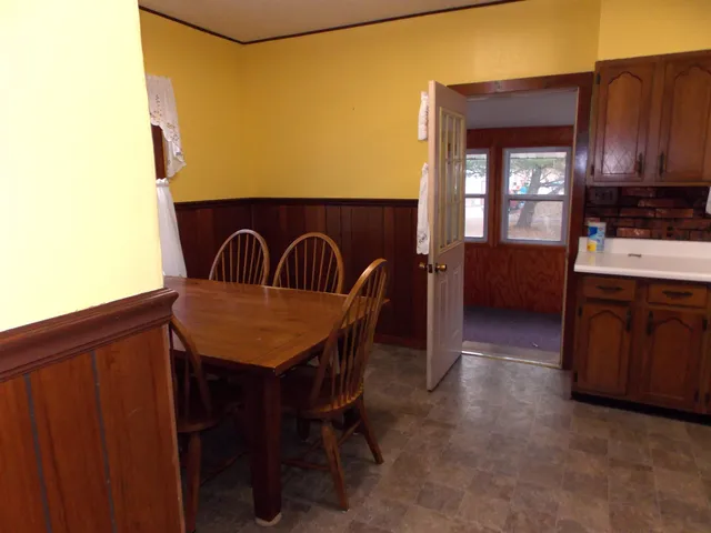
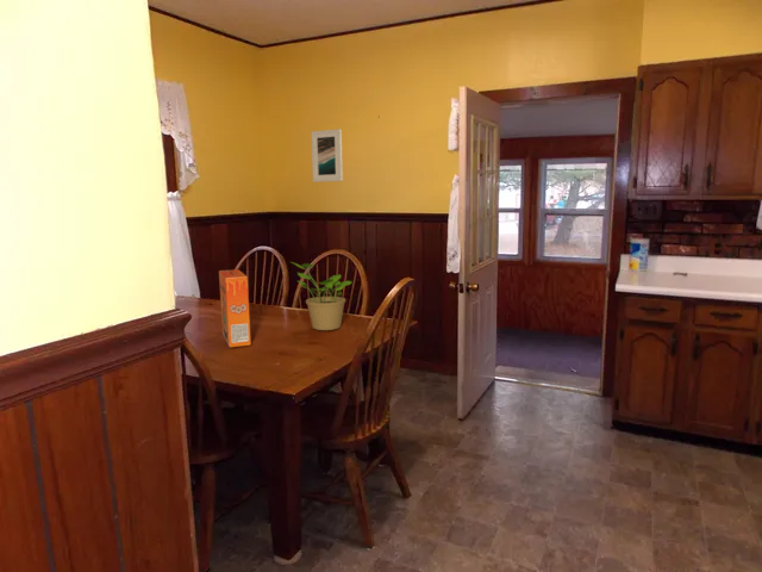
+ potted plant (324, 293)
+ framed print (326, 156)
+ cereal box (233, 306)
